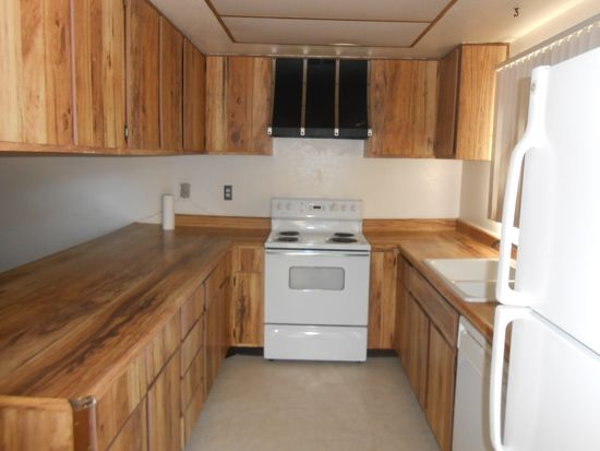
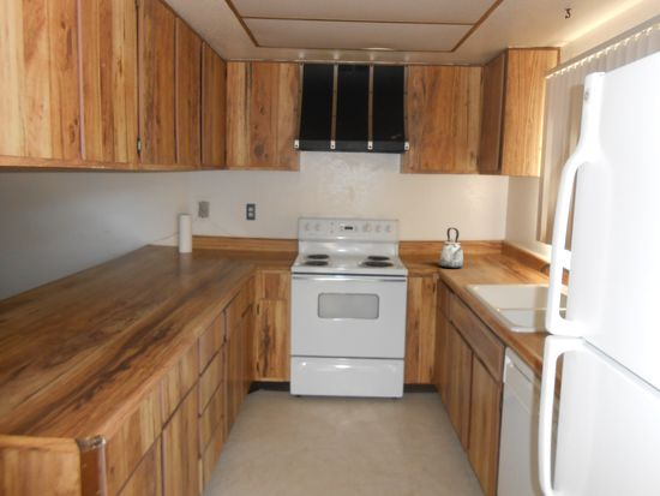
+ kettle (454, 247)
